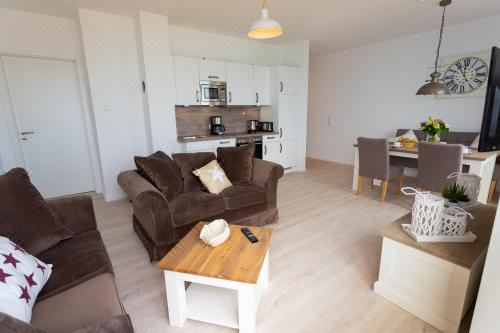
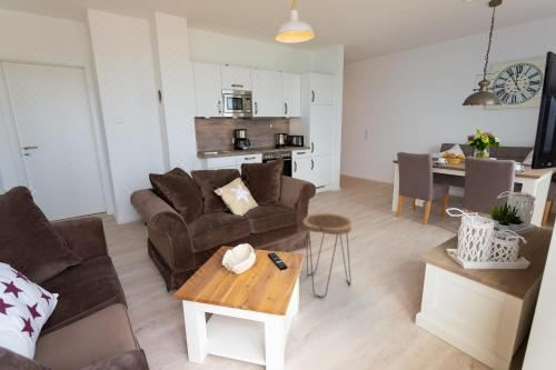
+ side table (332, 254)
